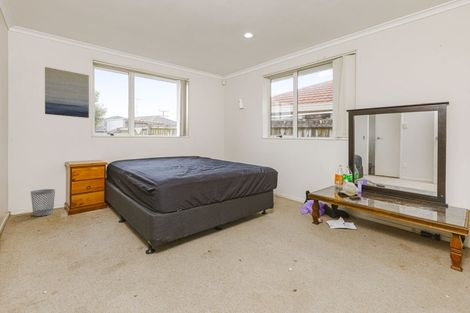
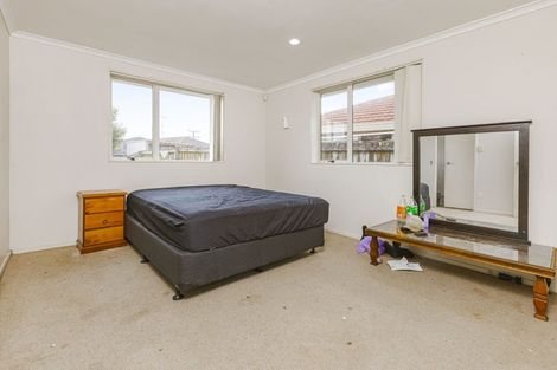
- wall art (67, 93)
- wastebasket (43, 202)
